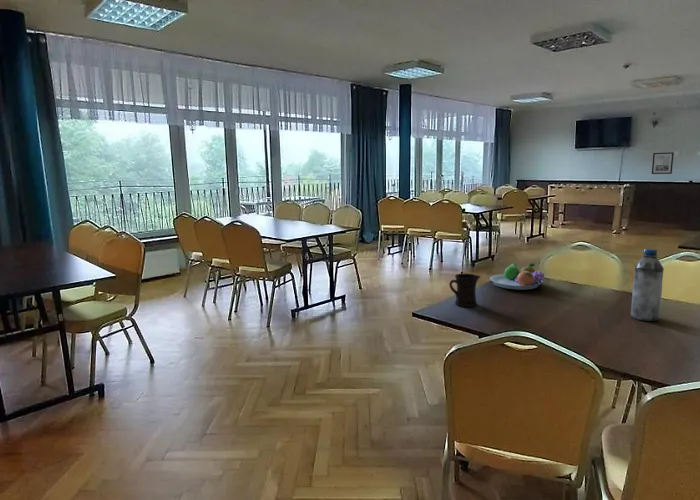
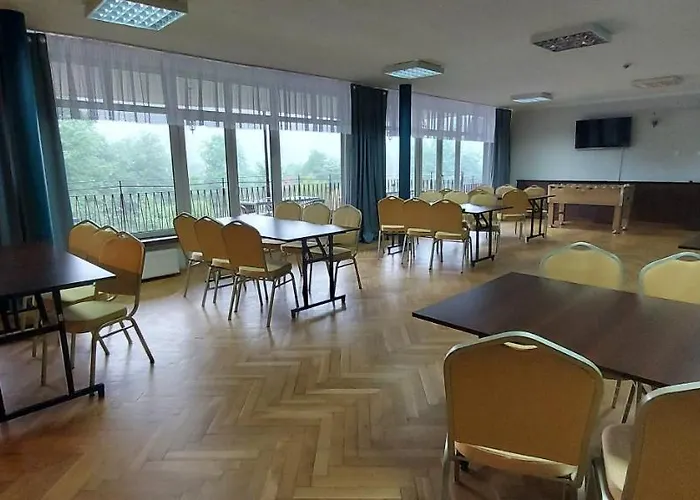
- wall art (662, 163)
- water bottle (647, 284)
- fruit bowl (516, 274)
- mug (464, 289)
